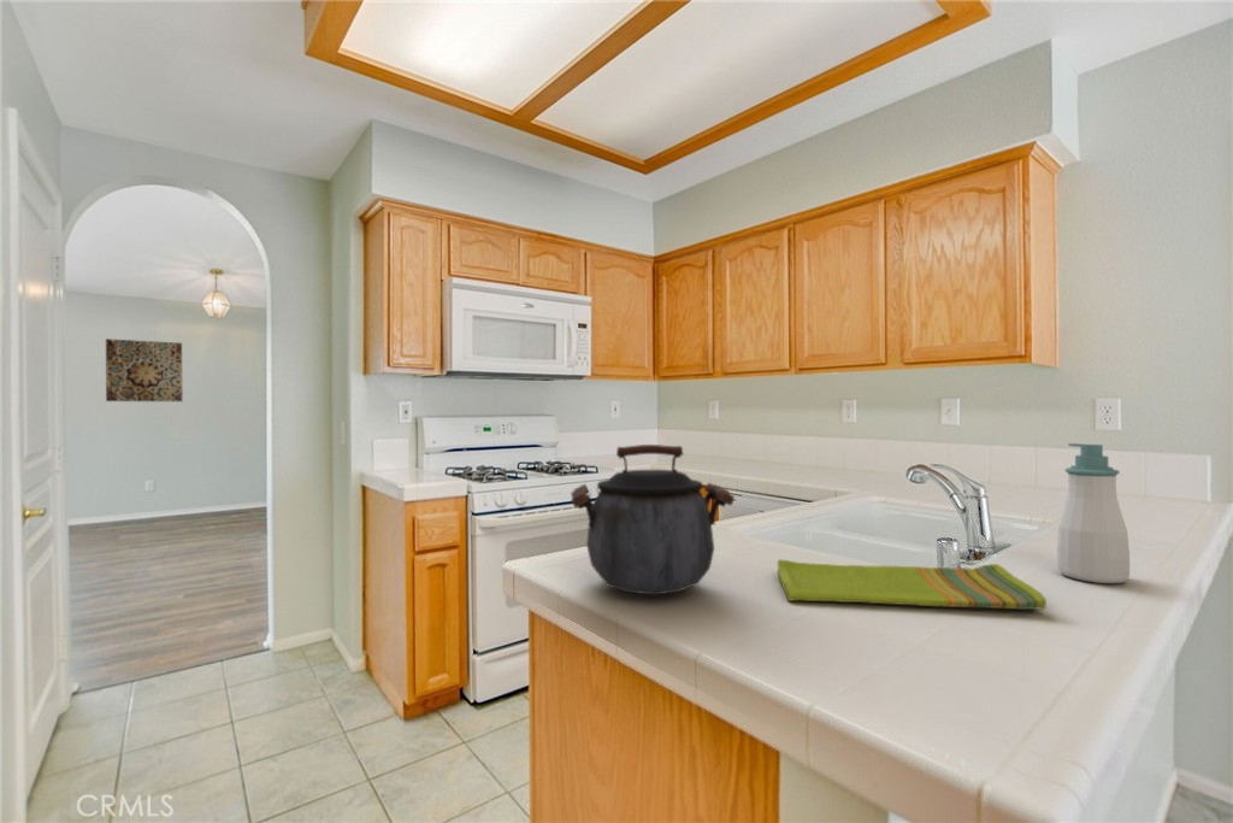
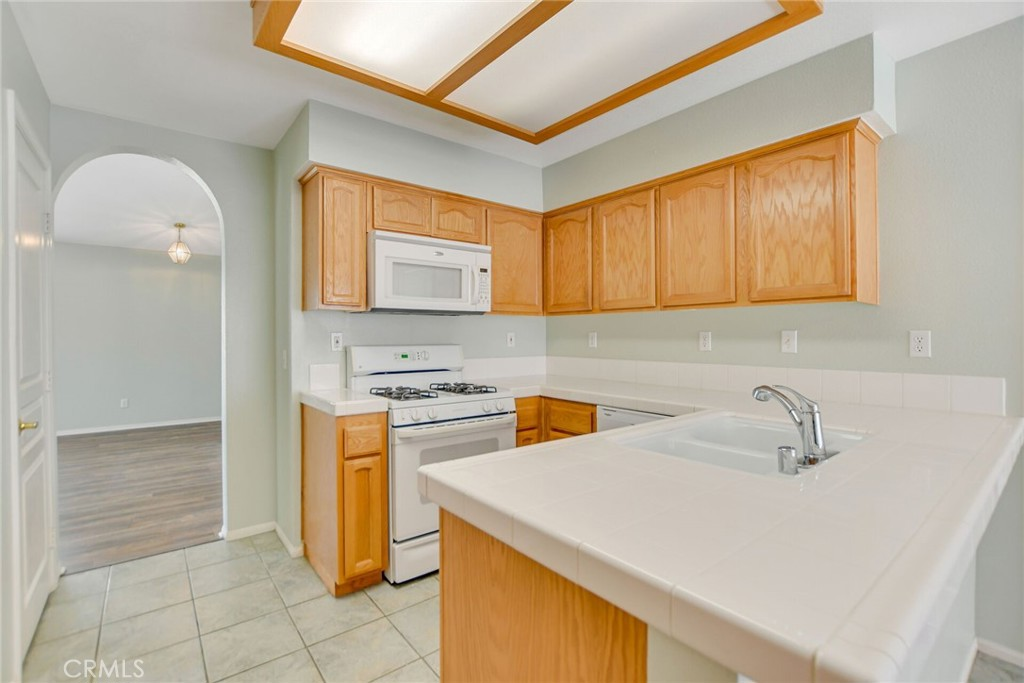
- wall art (144, 371)
- soap bottle (1091, 510)
- kettle (649, 516)
- dish towel (898, 582)
